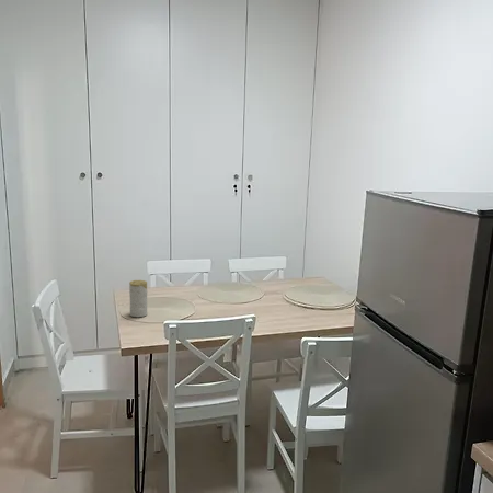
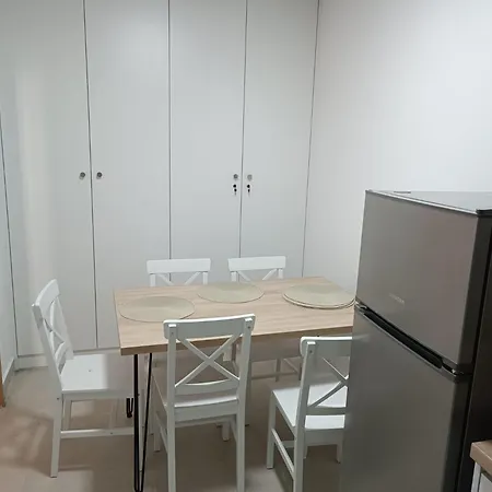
- candle (138, 298)
